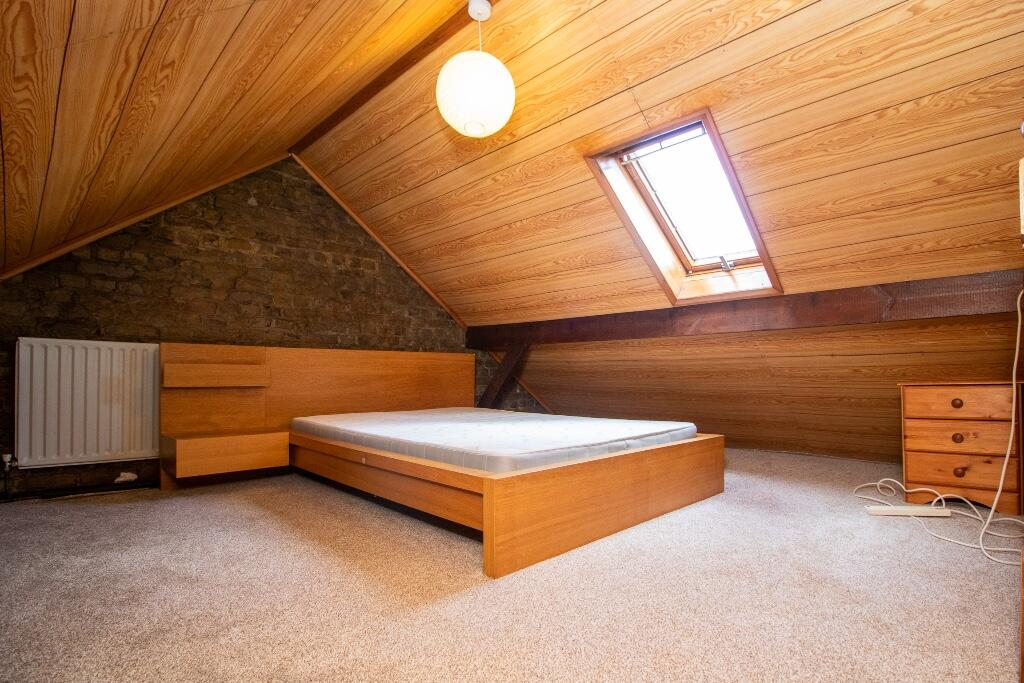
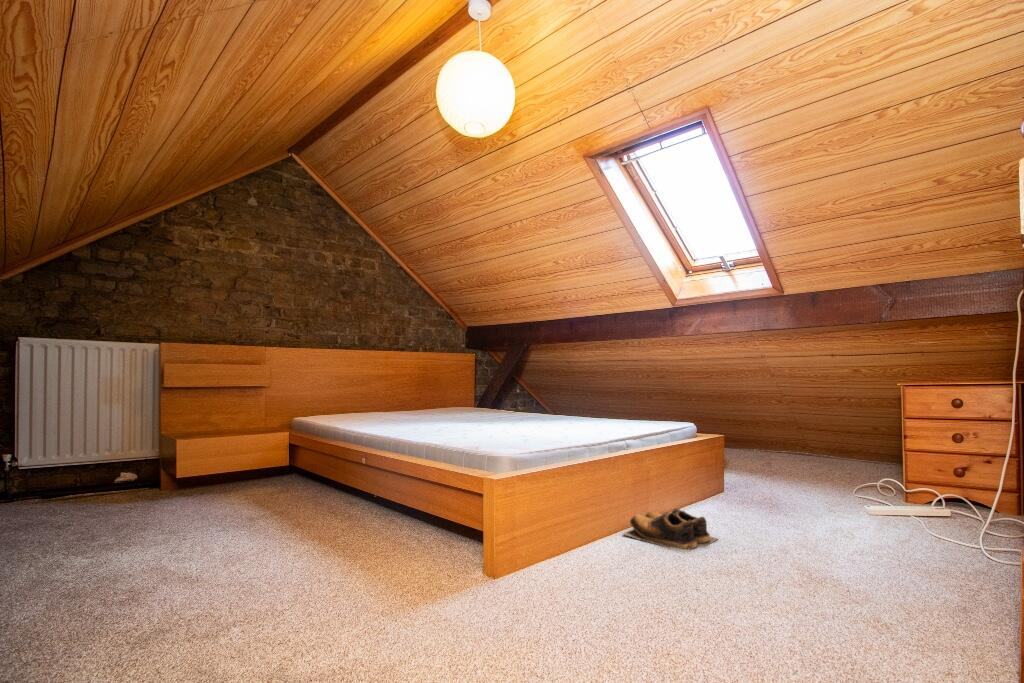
+ shoes (669, 523)
